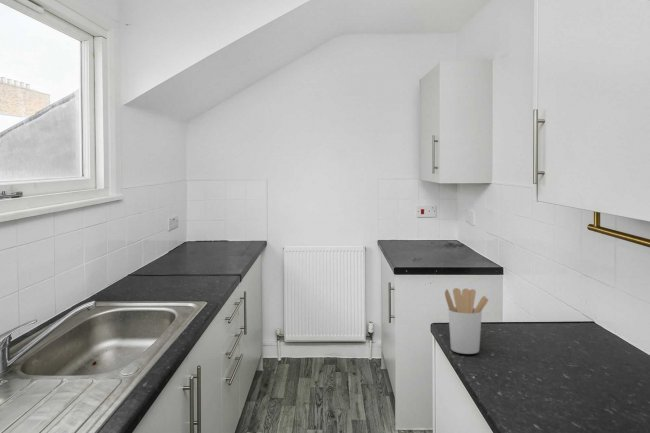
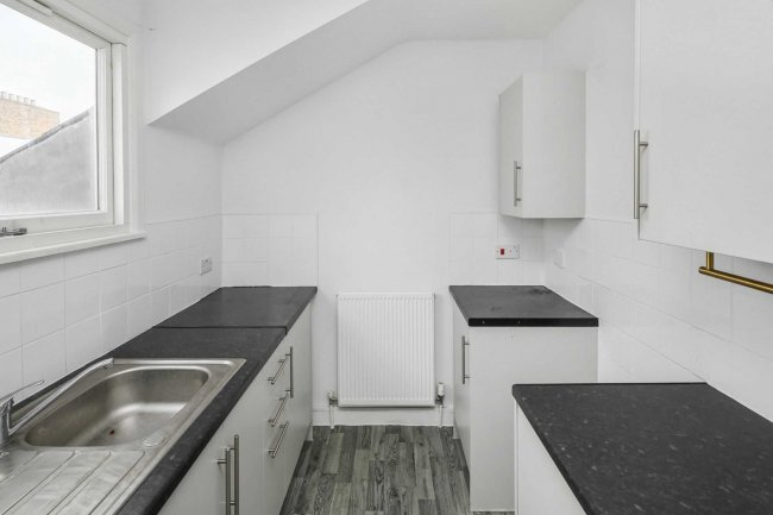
- utensil holder (464, 318)
